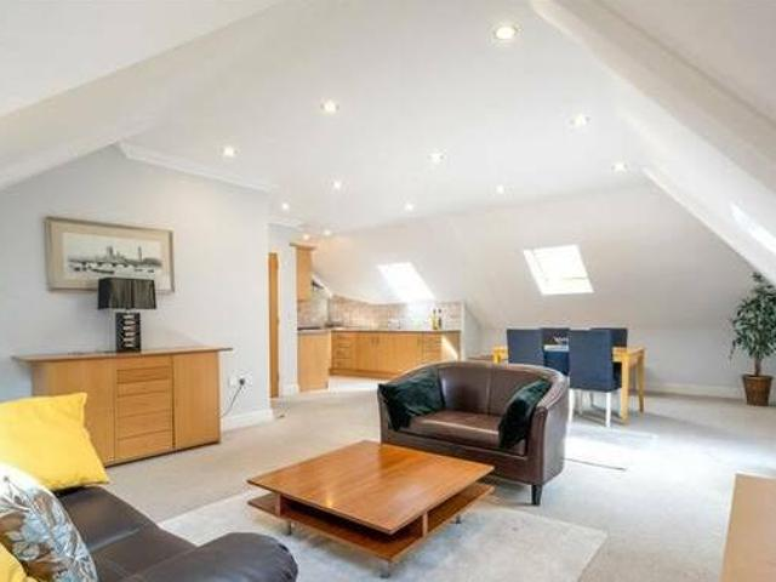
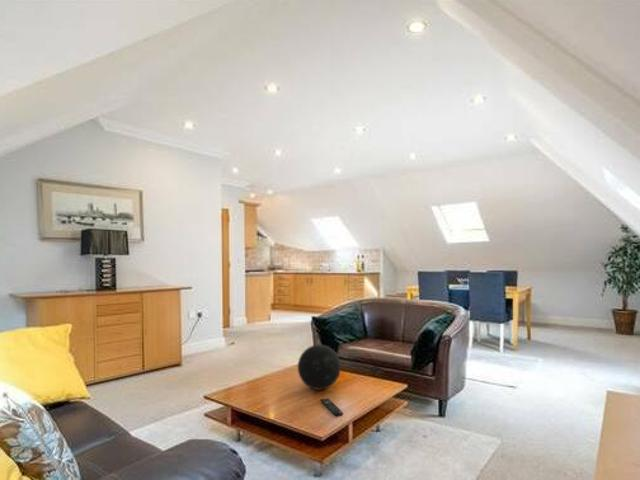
+ remote control (331, 407)
+ decorative orb (319, 366)
